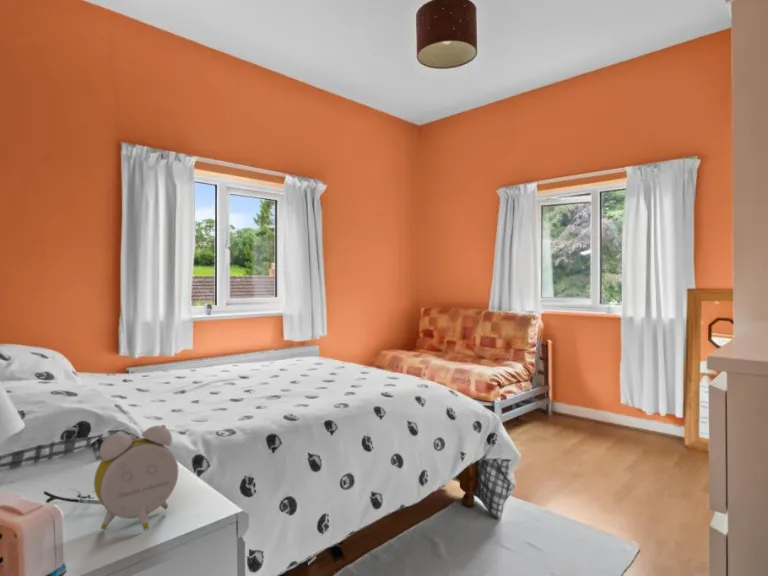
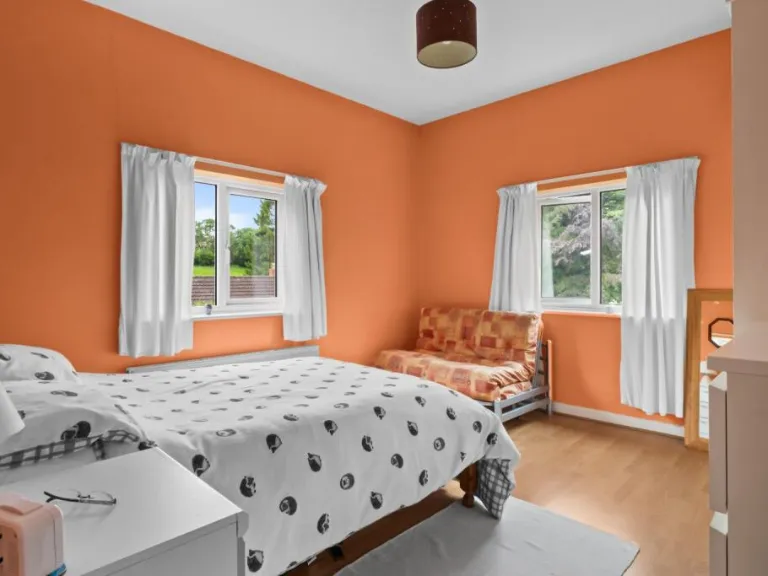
- alarm clock (139, 476)
